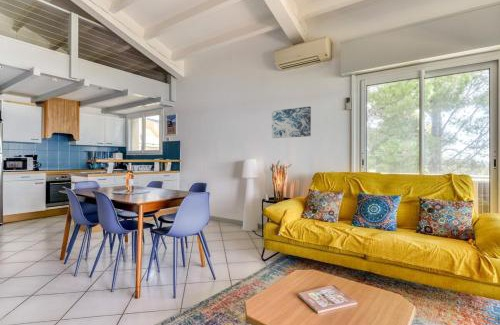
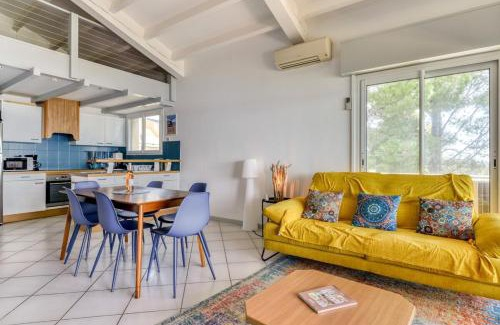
- wall art (290, 123)
